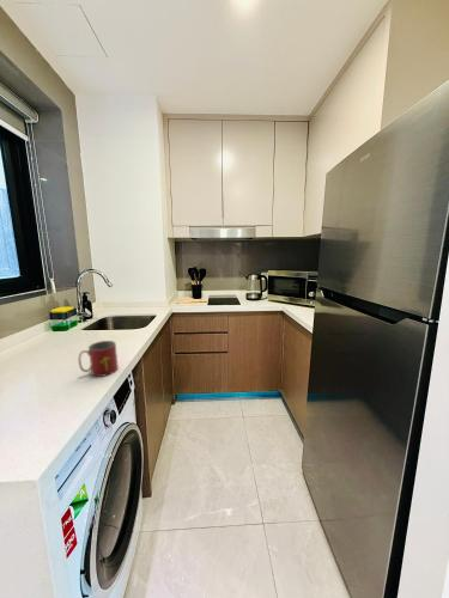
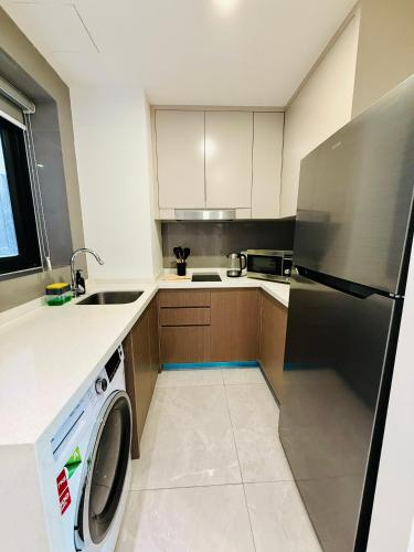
- mug (98, 359)
